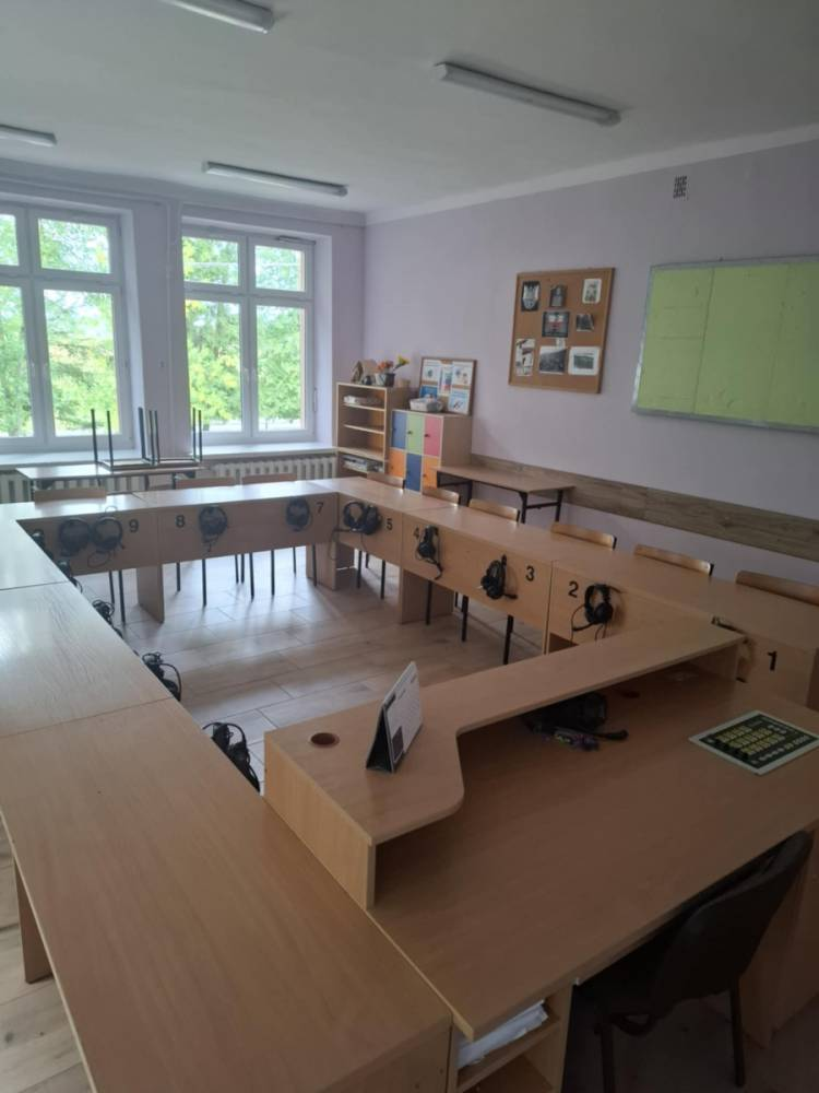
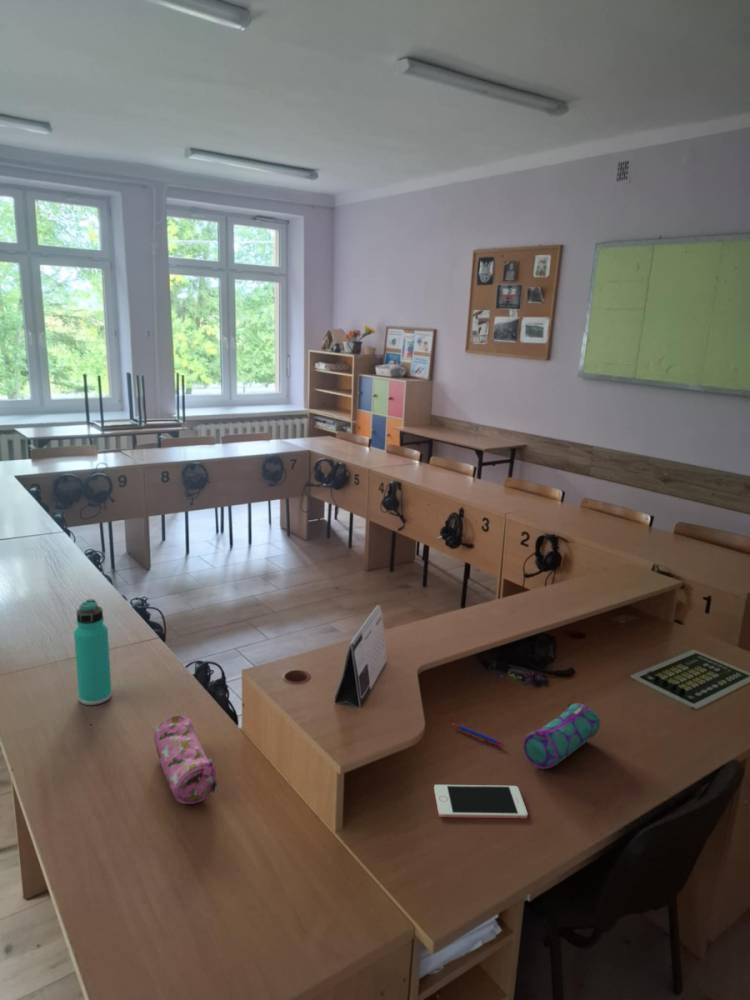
+ thermos bottle (92, 650)
+ pen (476, 733)
+ pencil case (183, 756)
+ cell phone (479, 801)
+ pencil case (562, 734)
